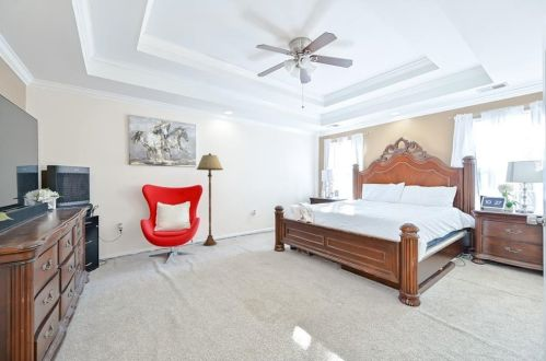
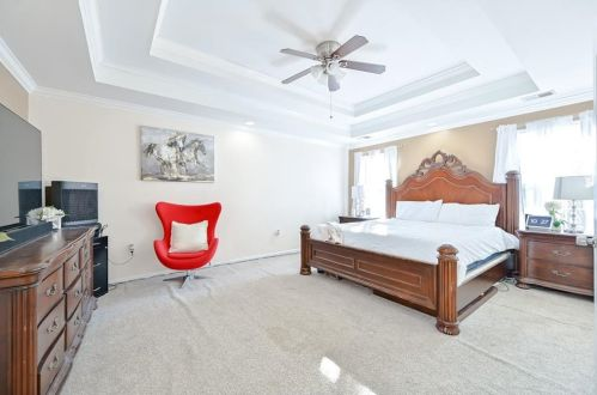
- floor lamp (210, 198)
